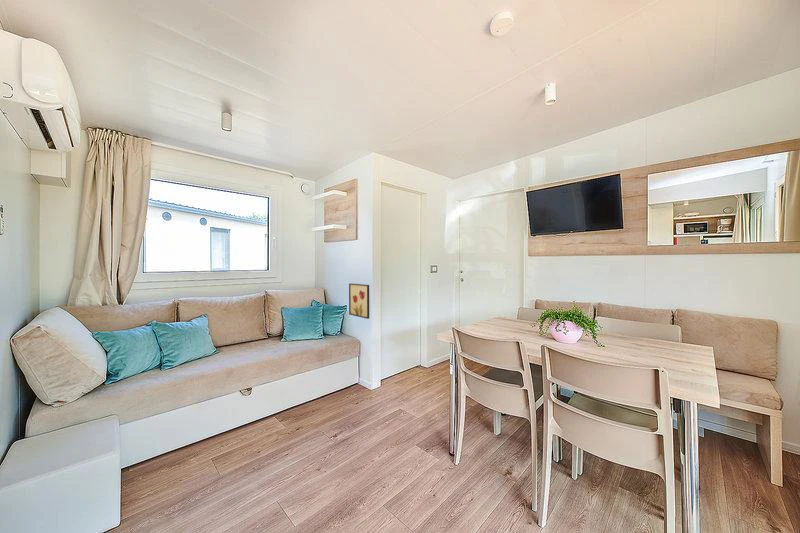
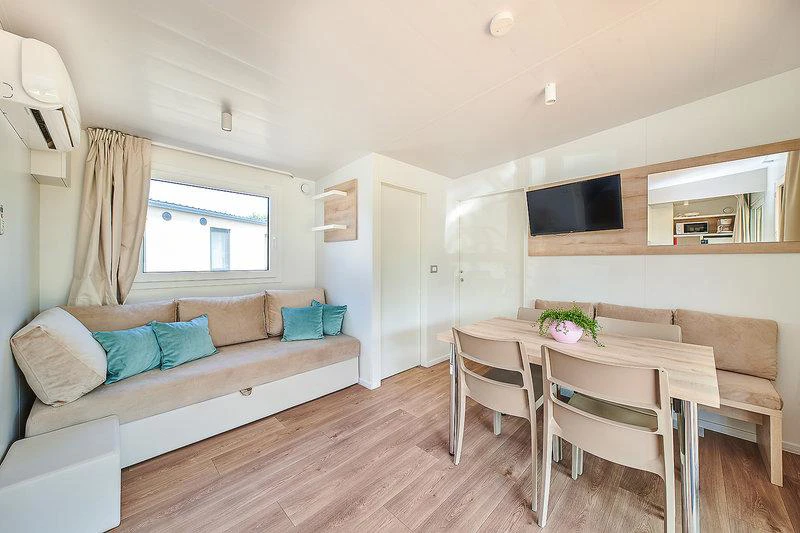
- wall art (359, 300)
